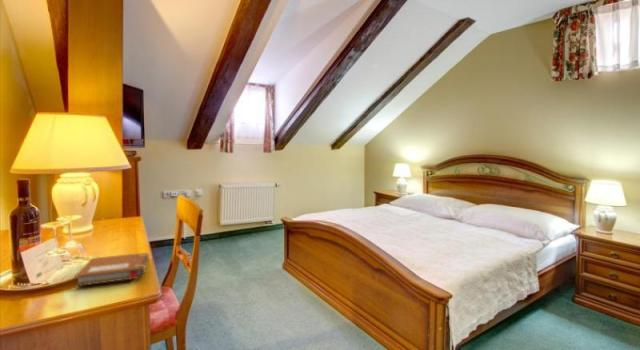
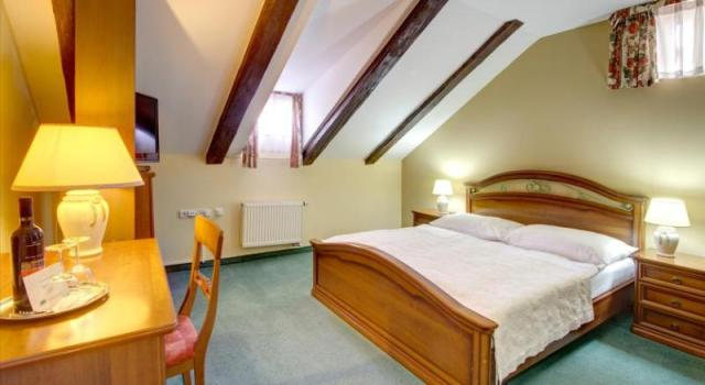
- notebook (116, 267)
